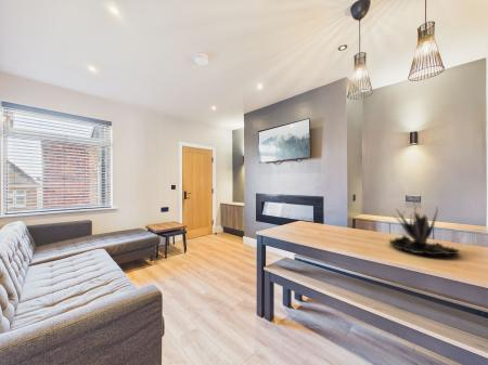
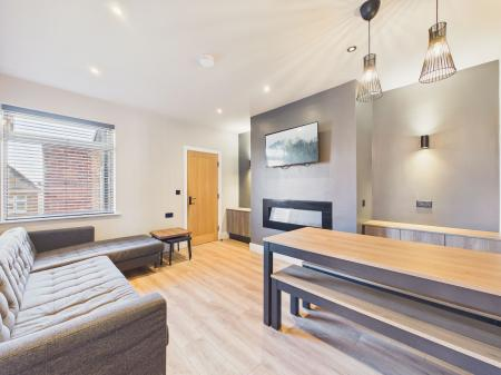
- plant (421, 225)
